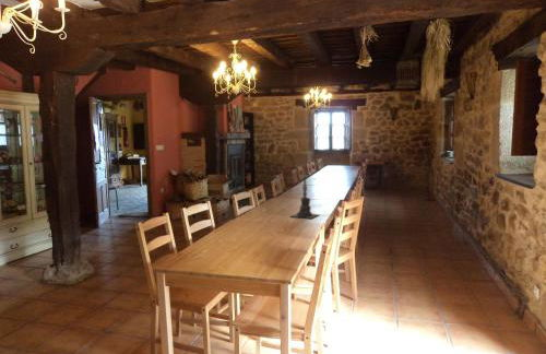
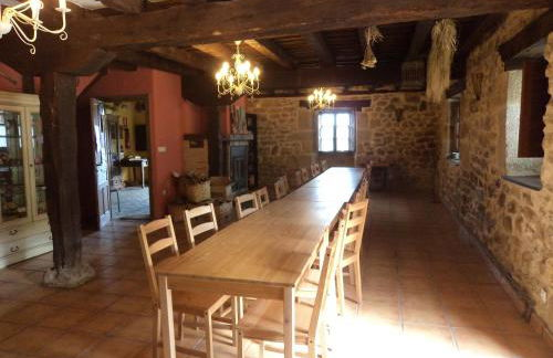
- candle holder (305, 192)
